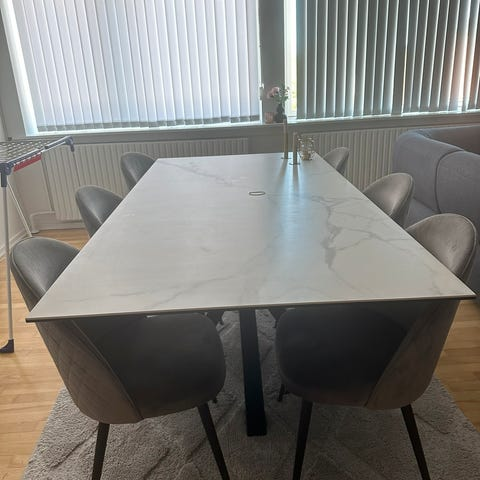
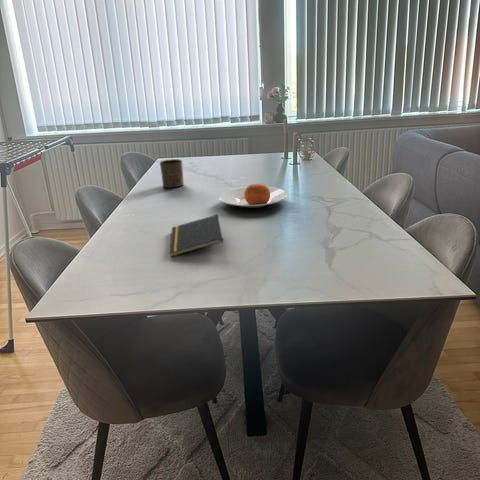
+ plate (253, 193)
+ cup (172, 173)
+ notepad (195, 234)
